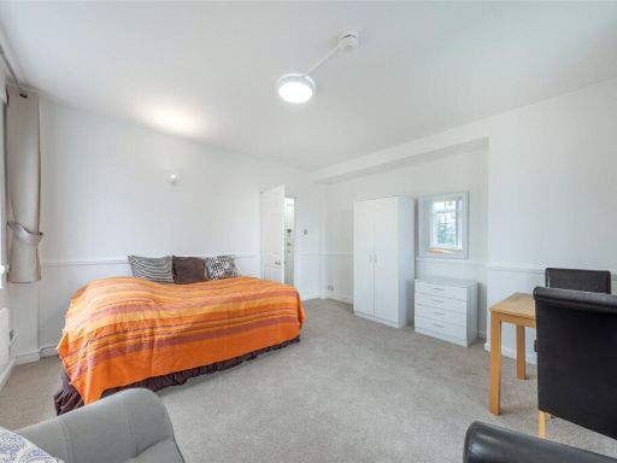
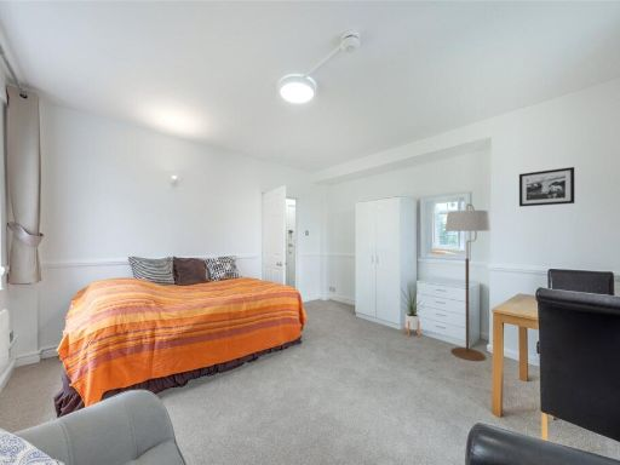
+ floor lamp (467, 279)
+ house plant (412, 309)
+ picture frame (545, 188)
